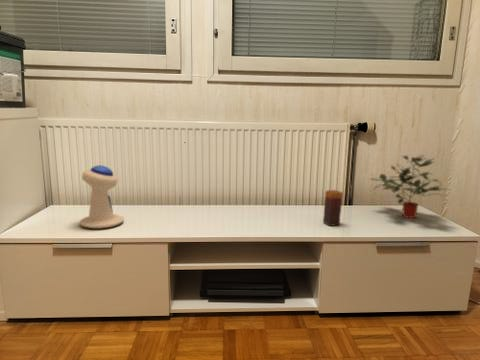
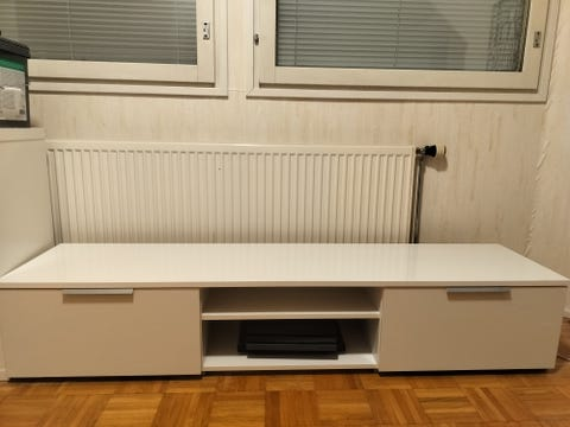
- potted plant (406, 188)
- speaker (101, 194)
- candle (332, 207)
